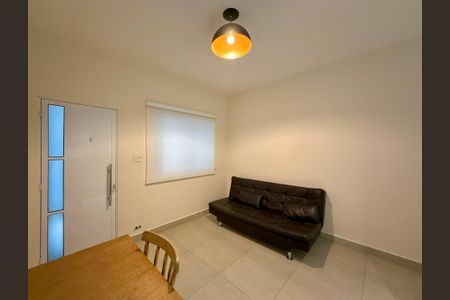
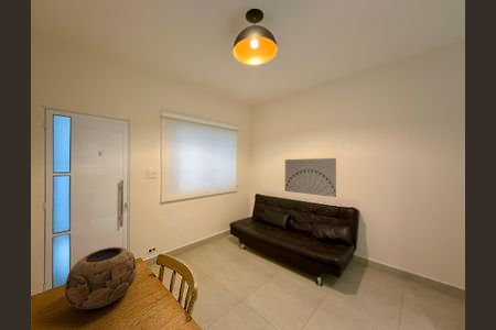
+ decorative bowl (104, 275)
+ wall art (308, 176)
